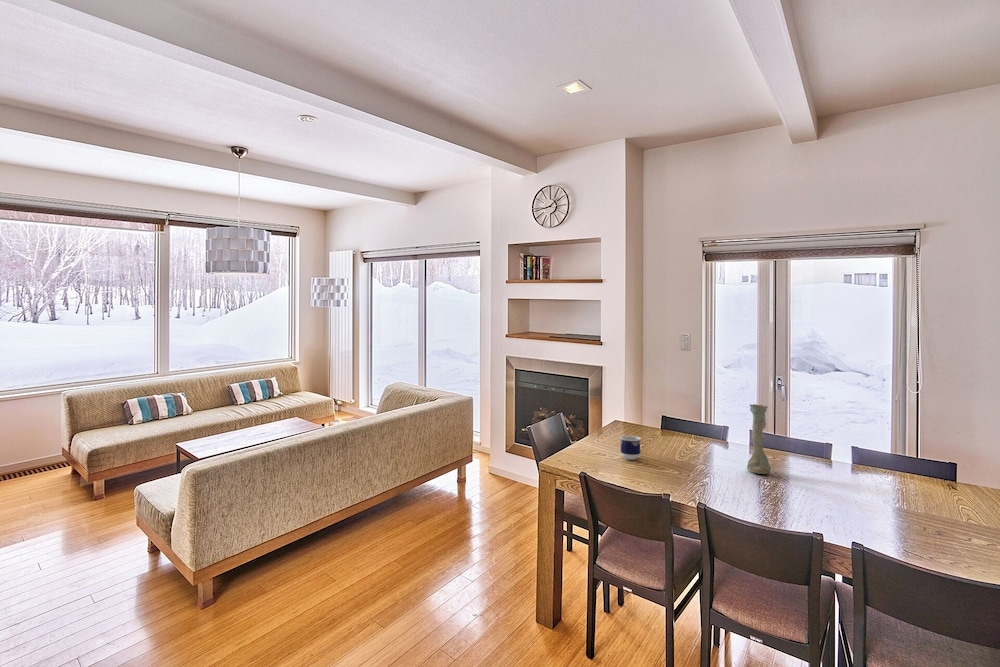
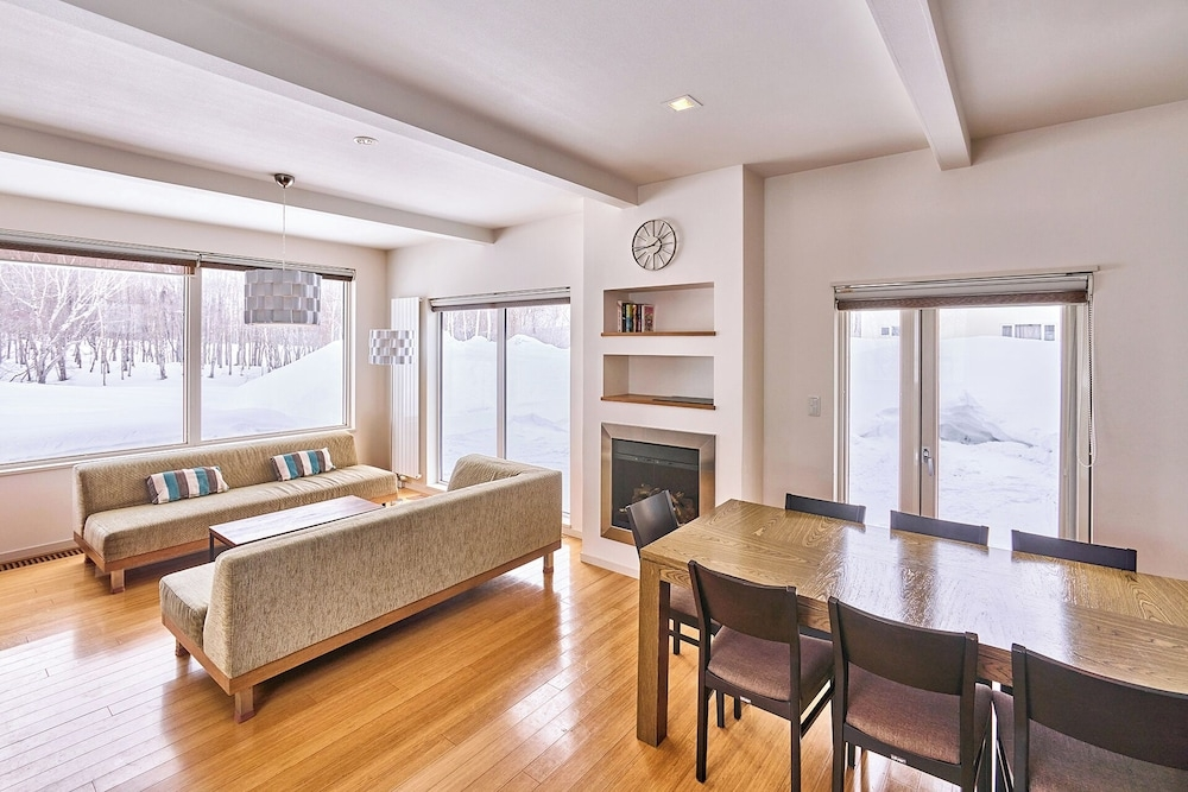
- cup (629, 448)
- vase (758, 438)
